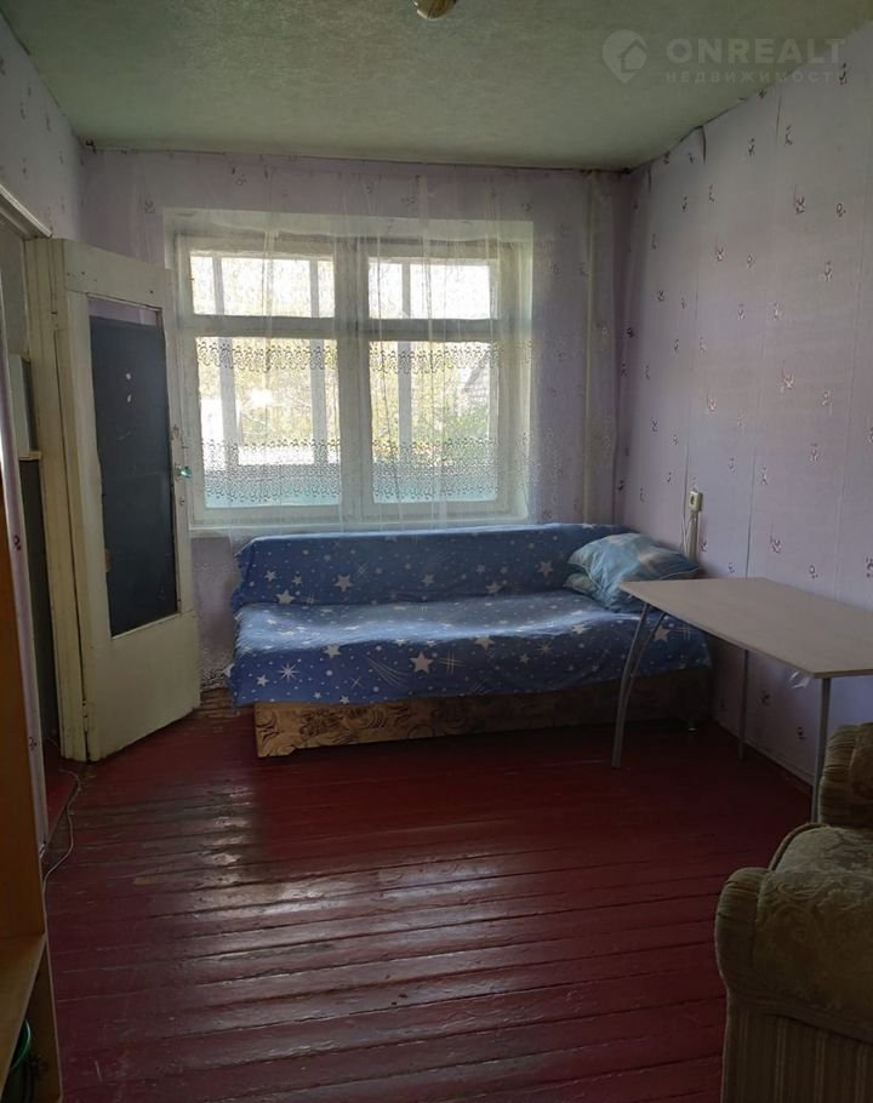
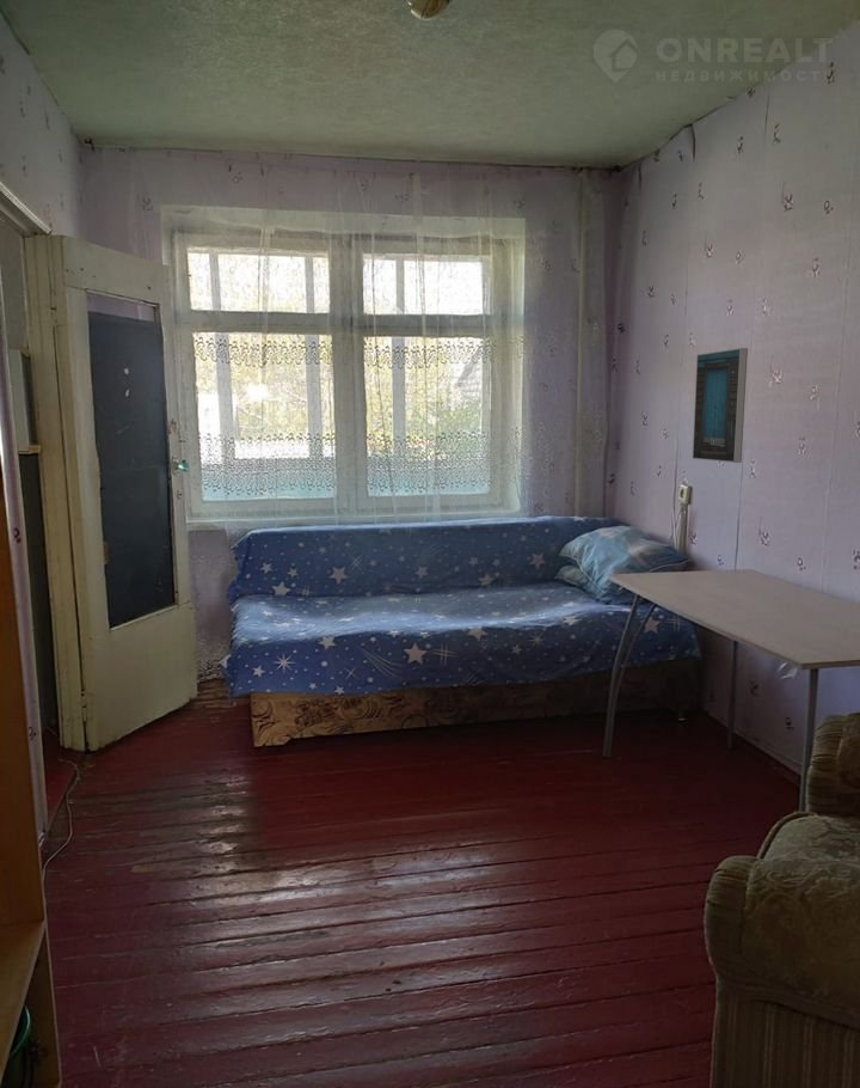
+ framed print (718, 407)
